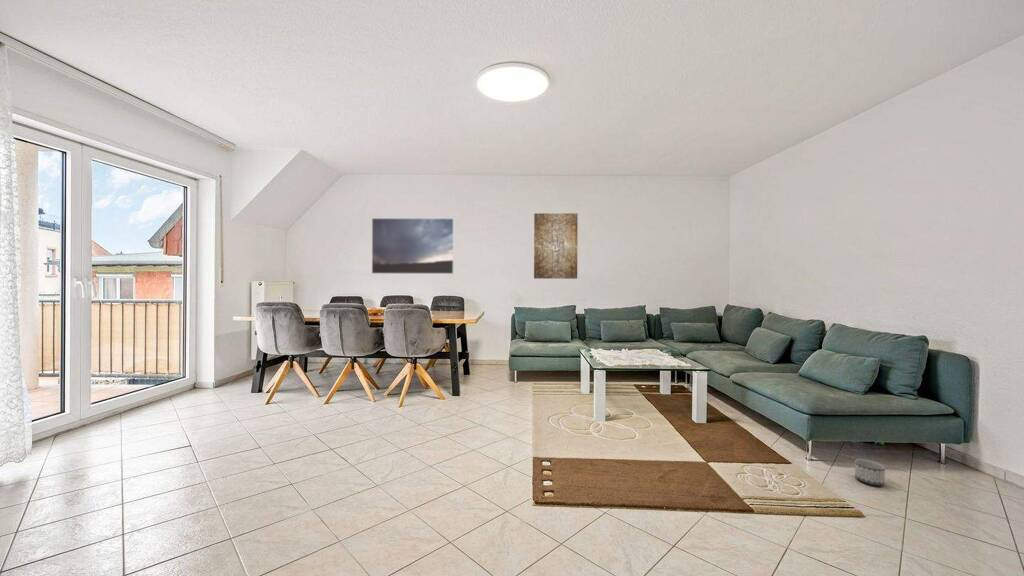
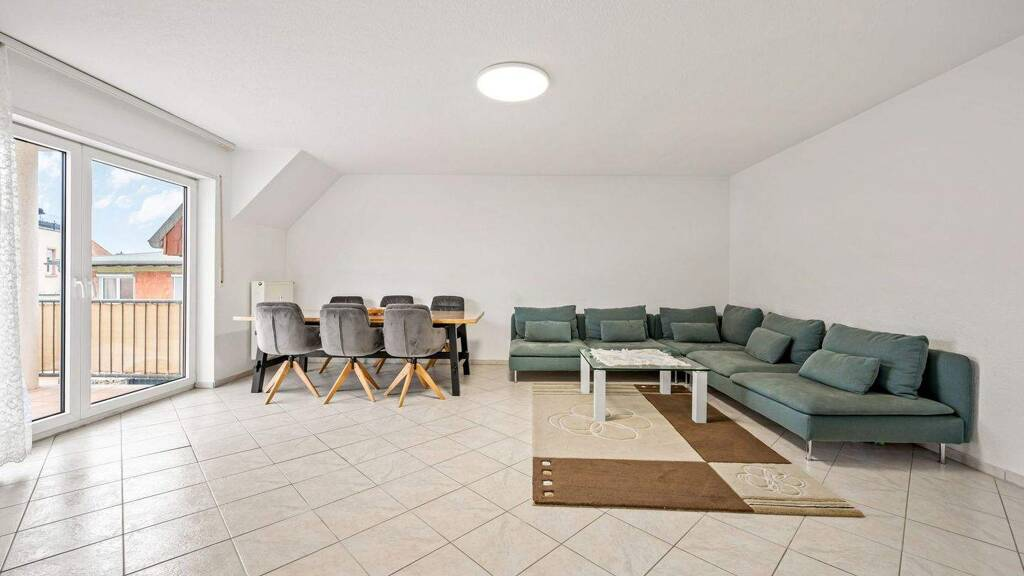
- planter (869, 472)
- wall art (555, 246)
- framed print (412, 246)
